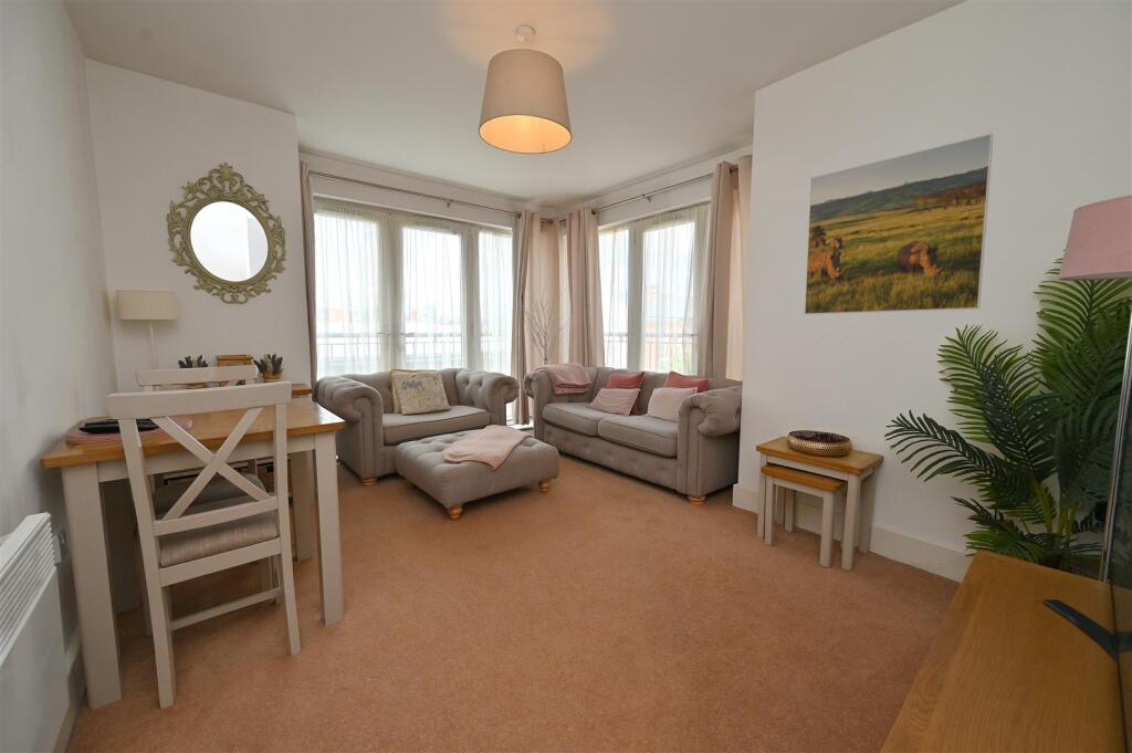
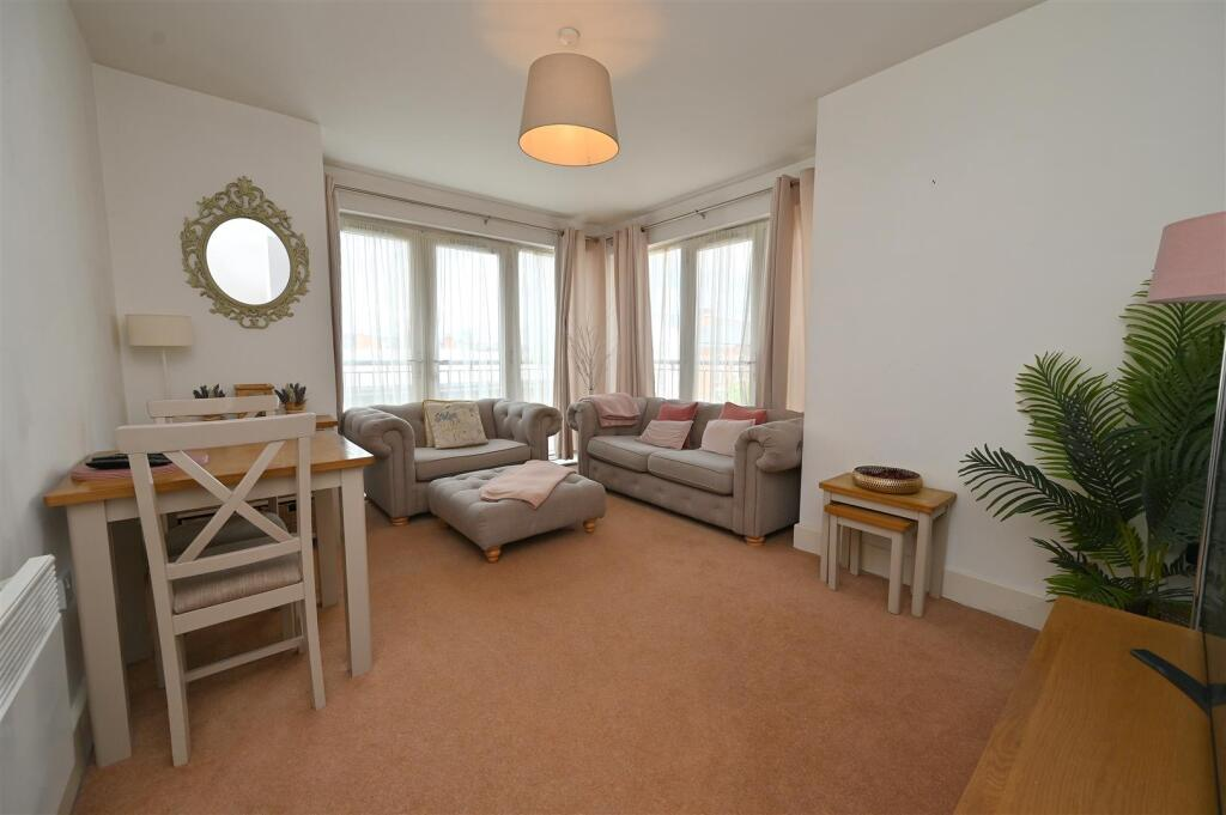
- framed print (885, 236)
